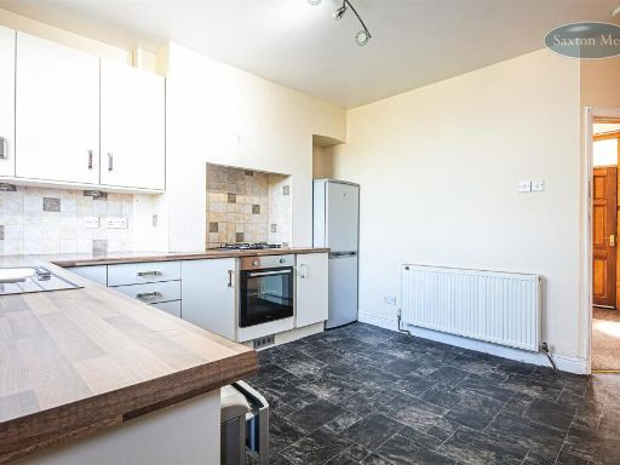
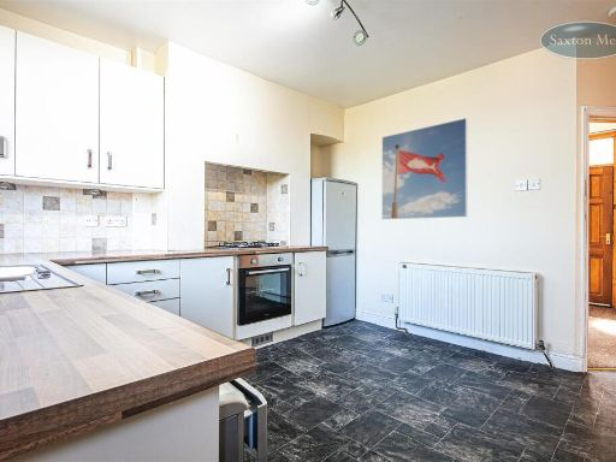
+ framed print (420, 173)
